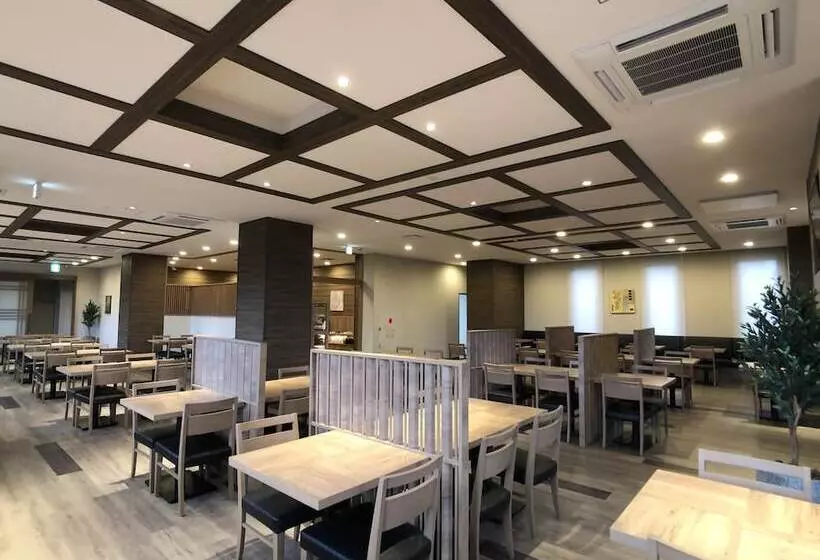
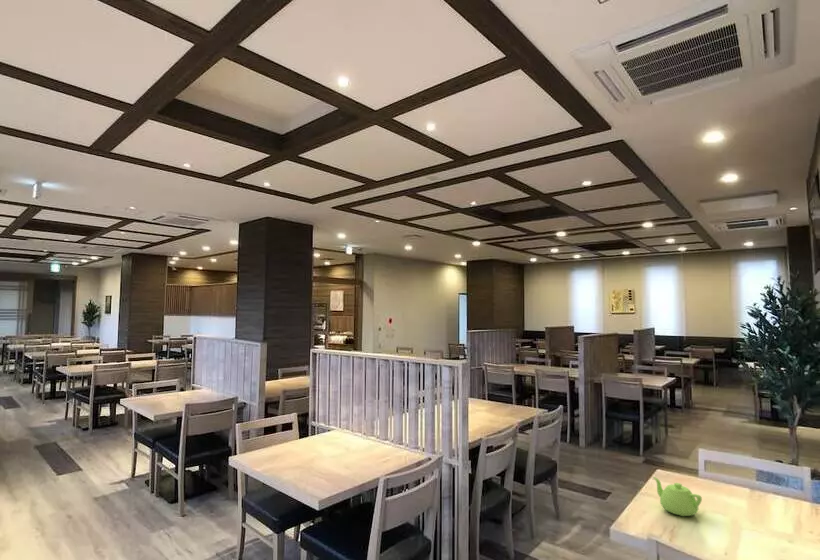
+ teapot (676, 496)
